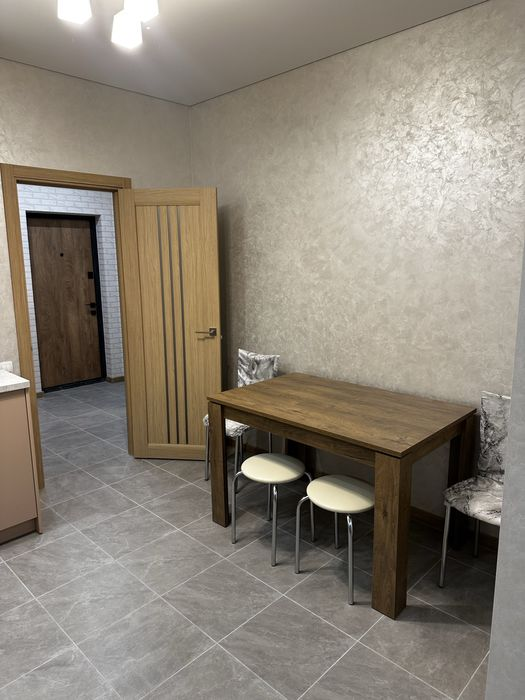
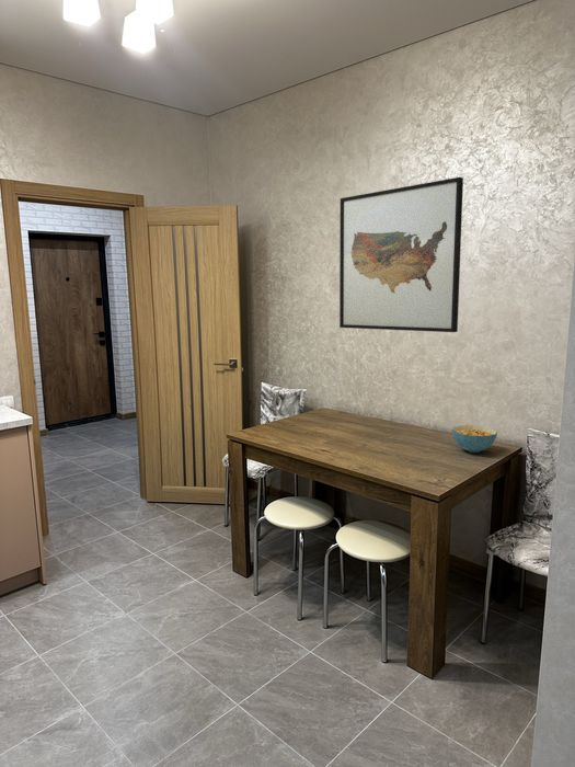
+ wall art (394, 261)
+ cereal bowl (473, 440)
